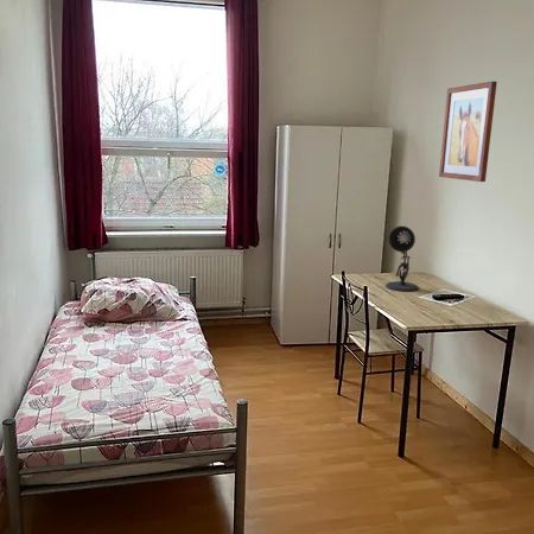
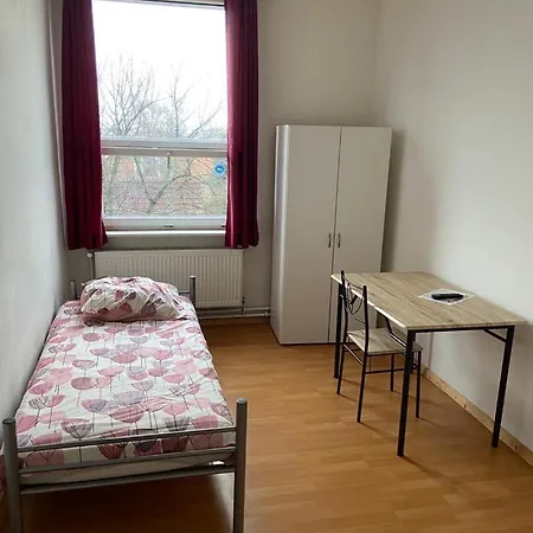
- desk lamp (403, 255)
- wall art (465, 133)
